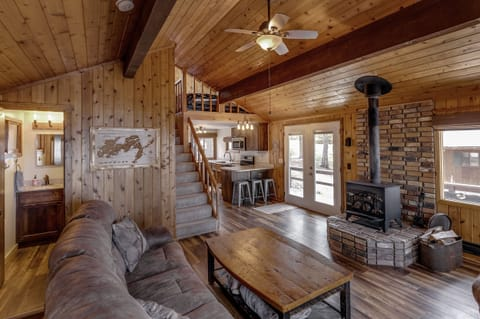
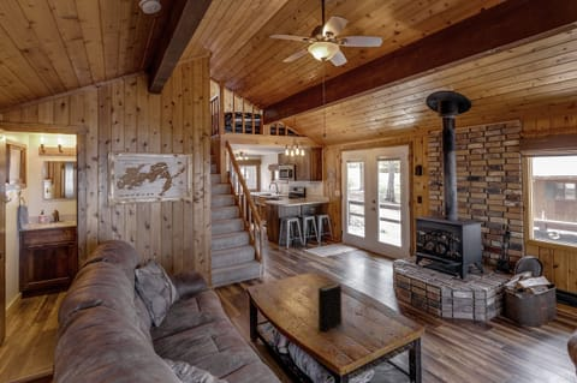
+ book (329, 306)
